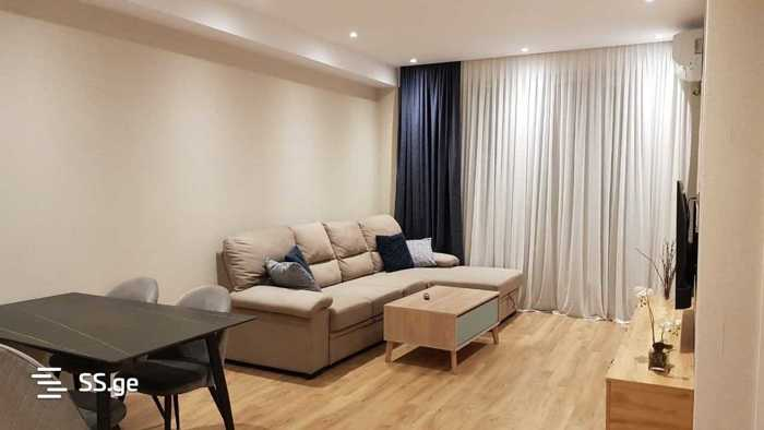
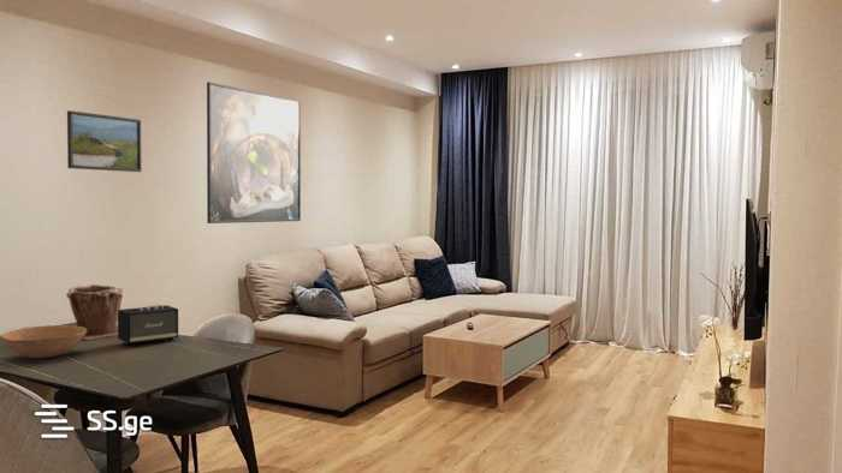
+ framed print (257, 157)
+ speaker (148, 324)
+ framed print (106, 143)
+ plant pot (95, 310)
+ bowl (45, 343)
